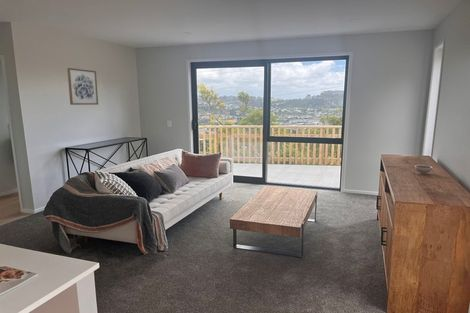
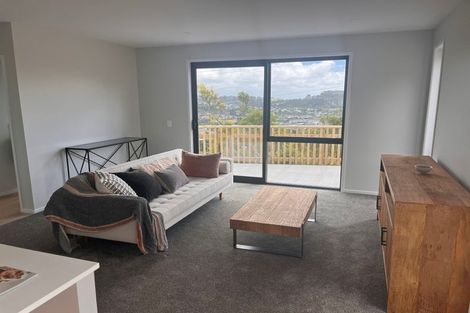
- wall art (83, 87)
